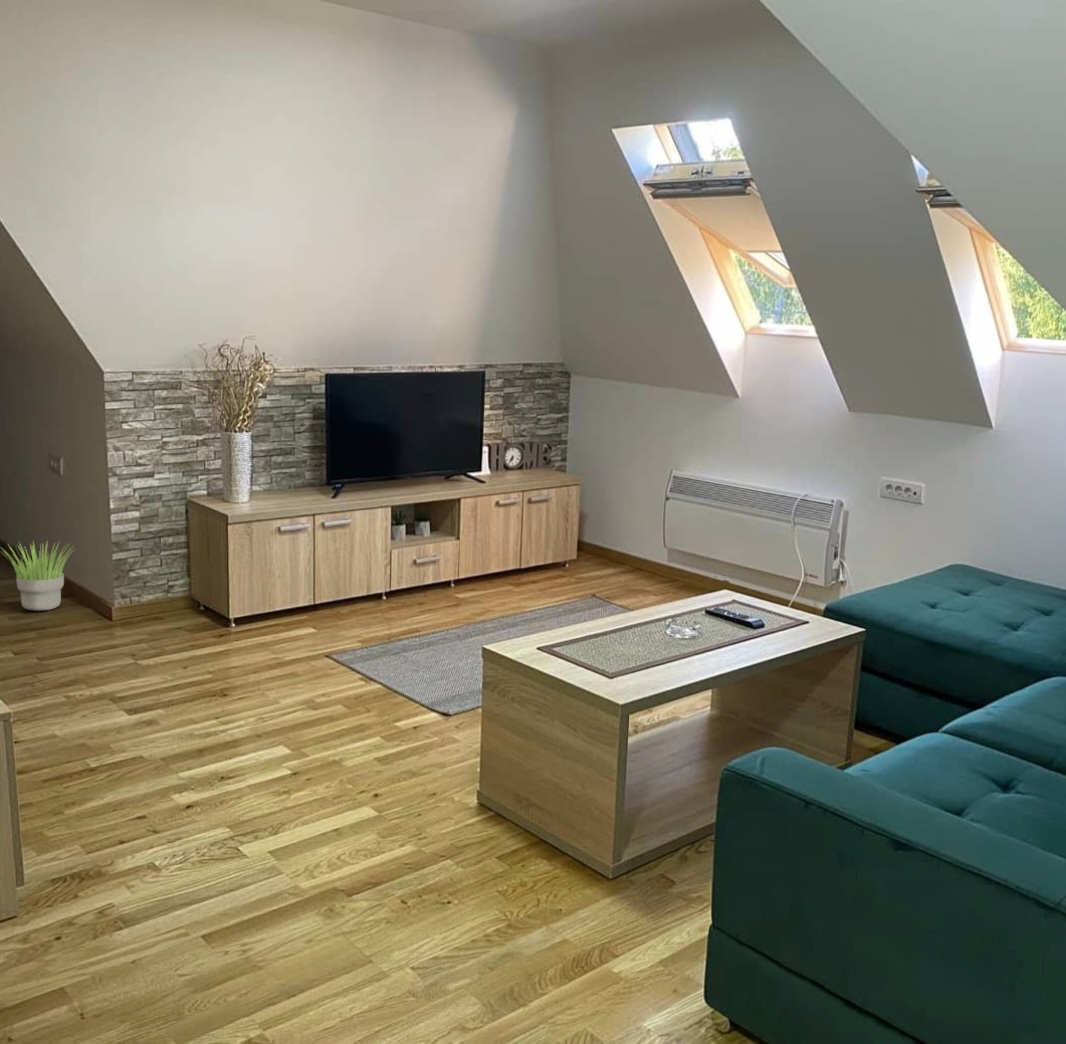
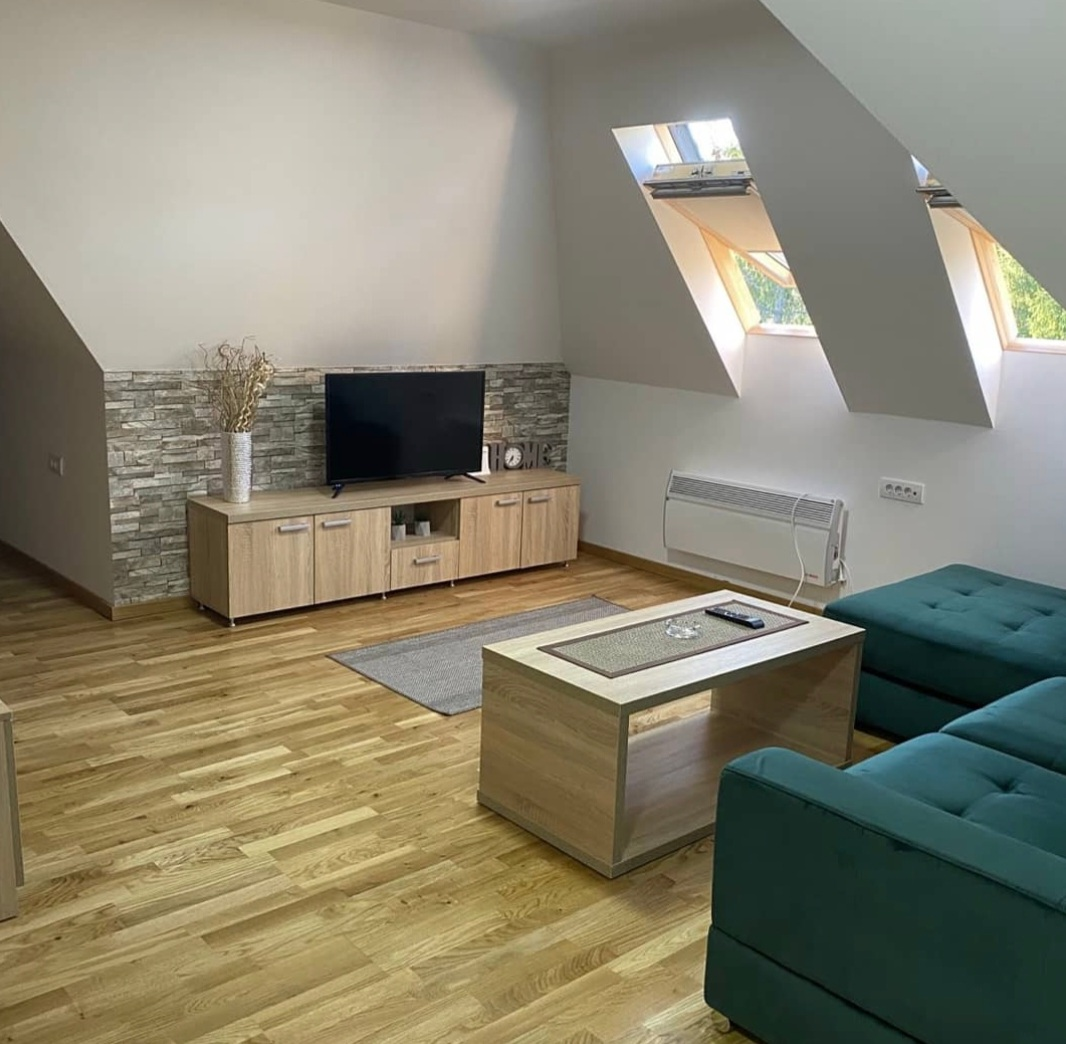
- potted plant (39, 577)
